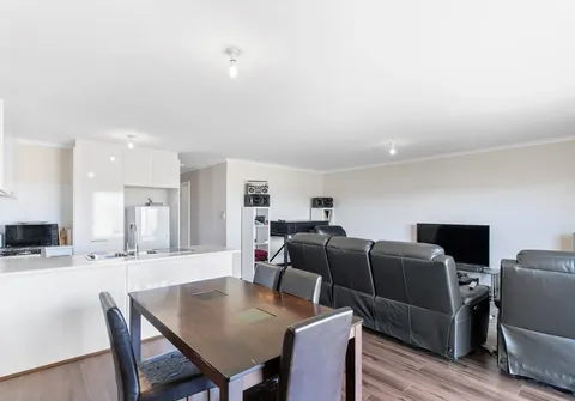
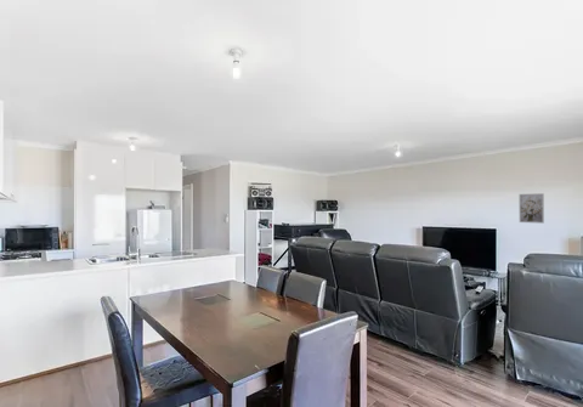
+ wall art (531, 208)
